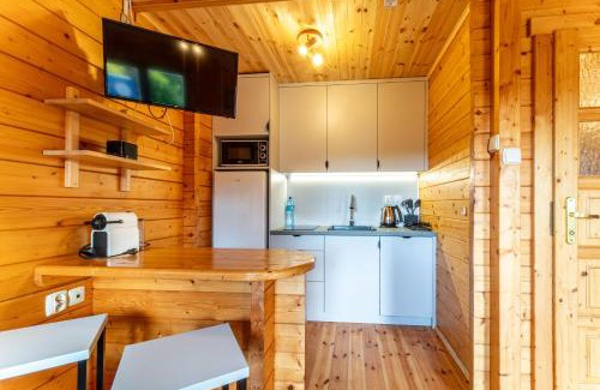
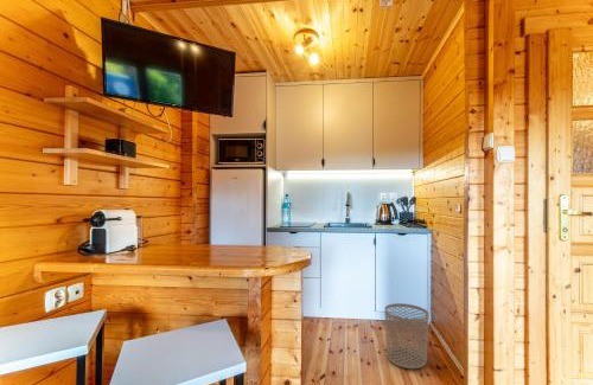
+ waste bin (406, 335)
